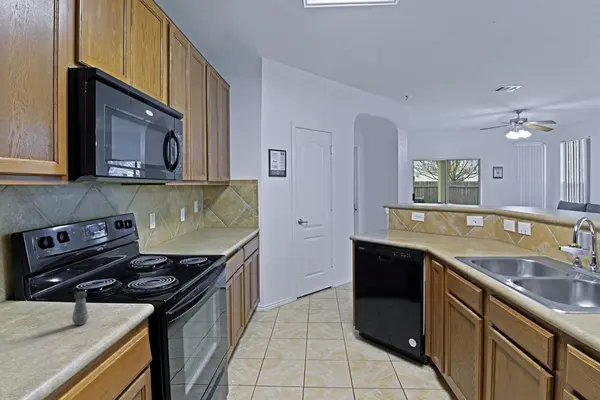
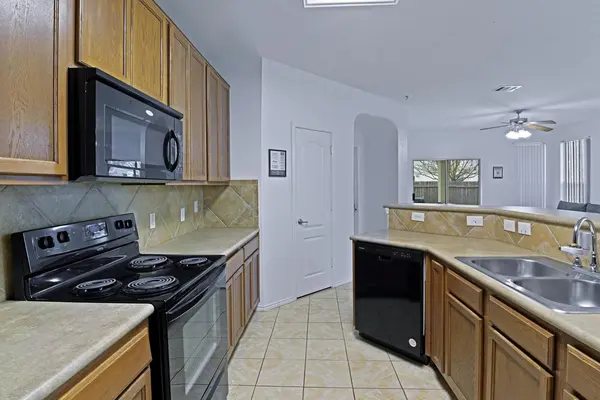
- salt shaker (80, 307)
